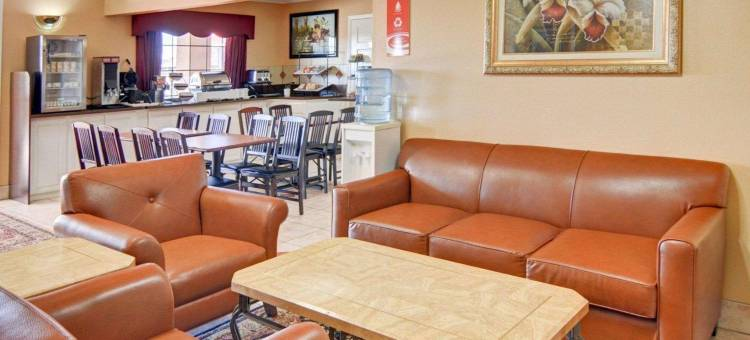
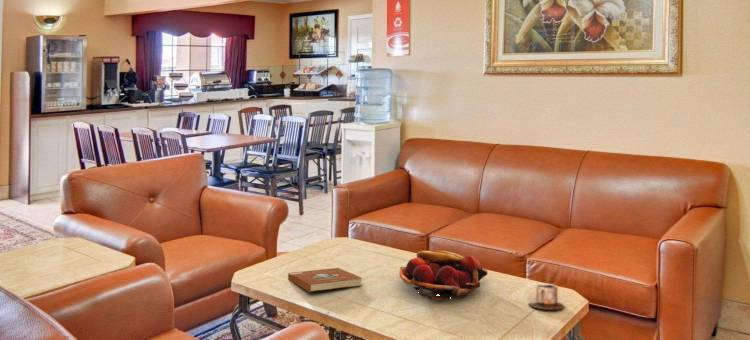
+ book (324, 279)
+ mug (546, 295)
+ fruit basket (441, 271)
